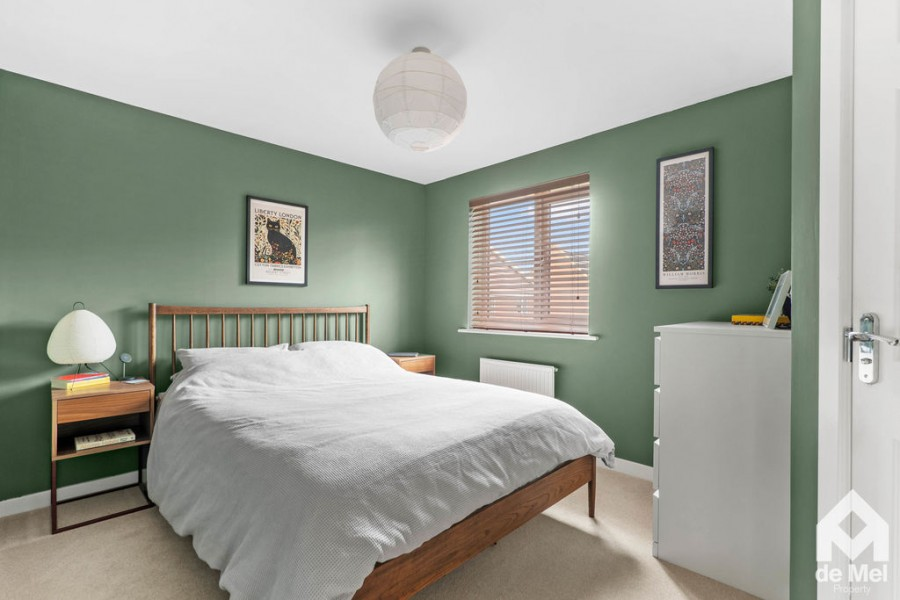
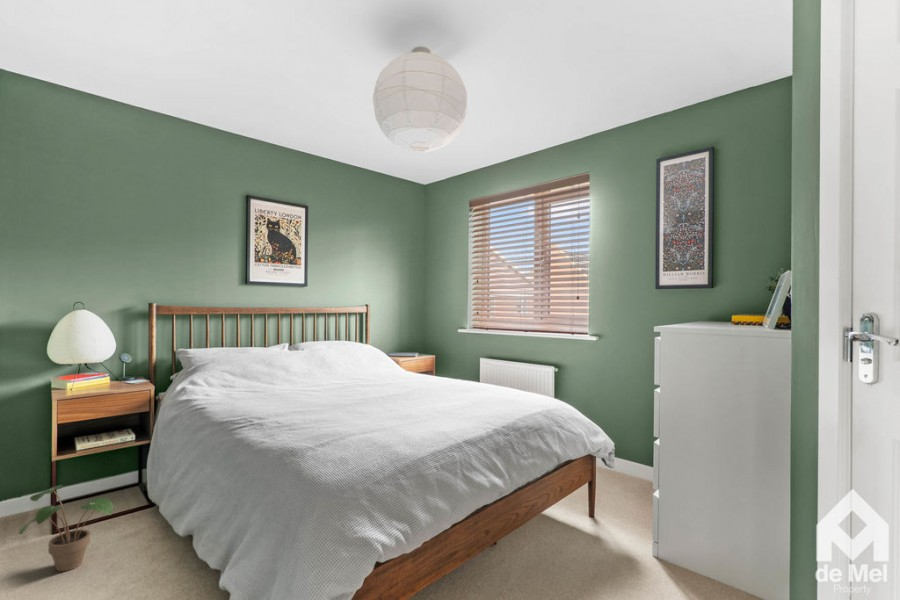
+ potted plant (68, 527)
